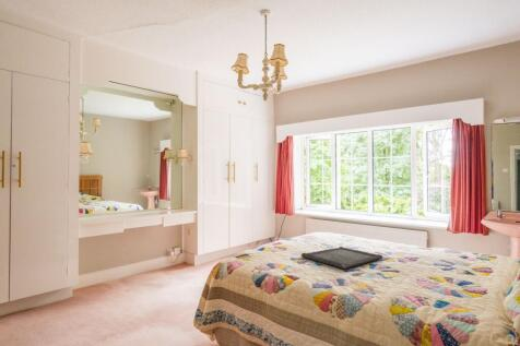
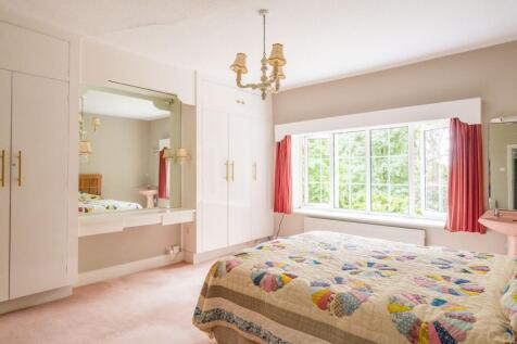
- serving tray (342, 255)
